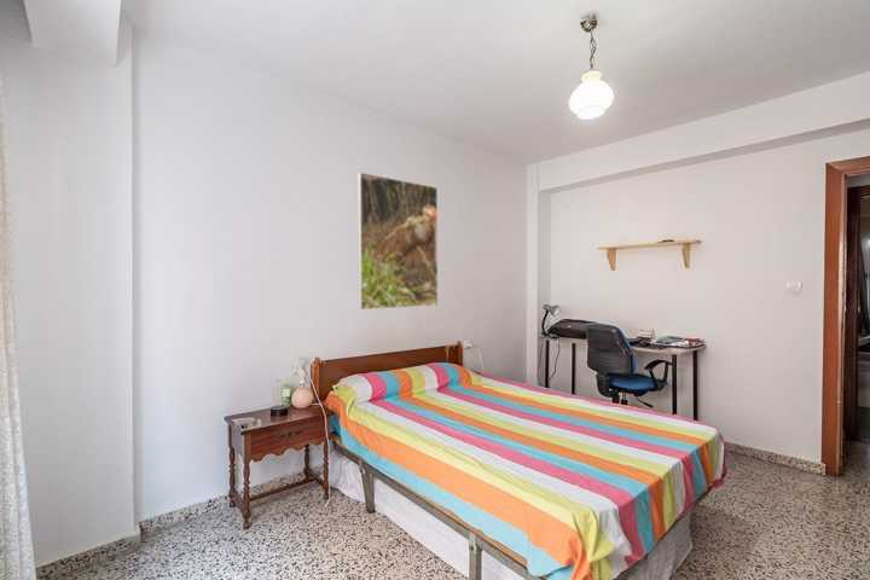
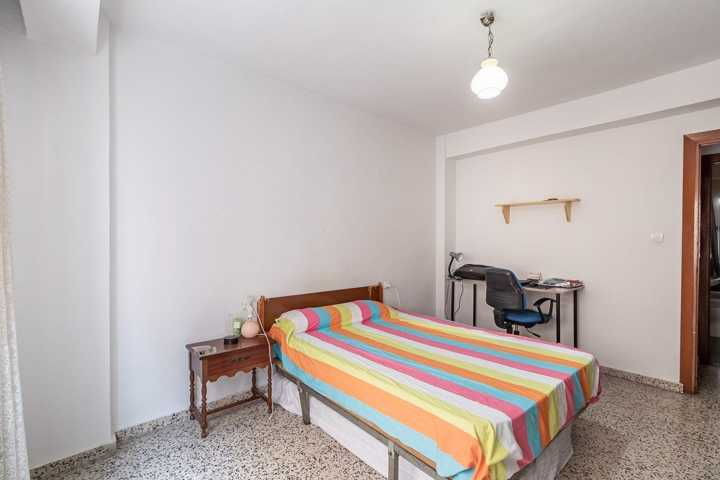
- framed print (400, 244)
